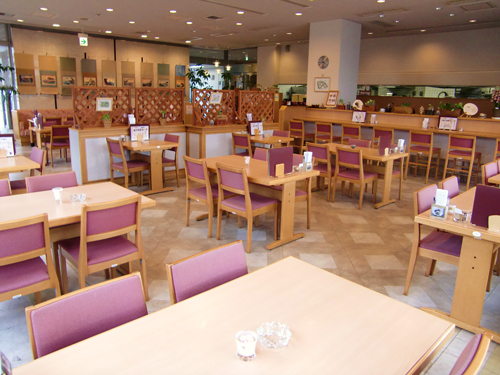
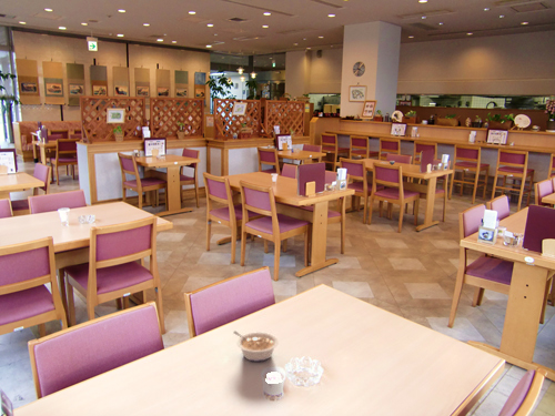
+ legume (255, 346)
